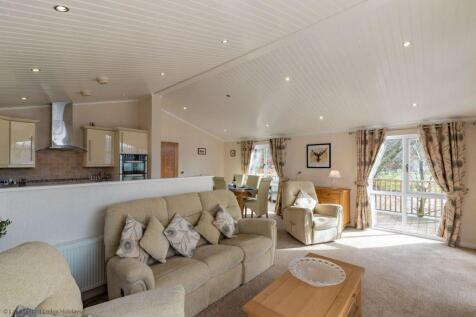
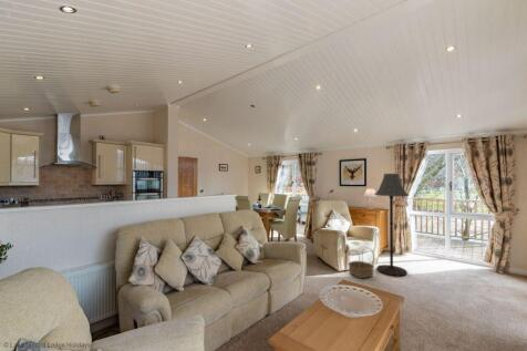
+ basket (360, 261)
+ floor lamp (391, 221)
